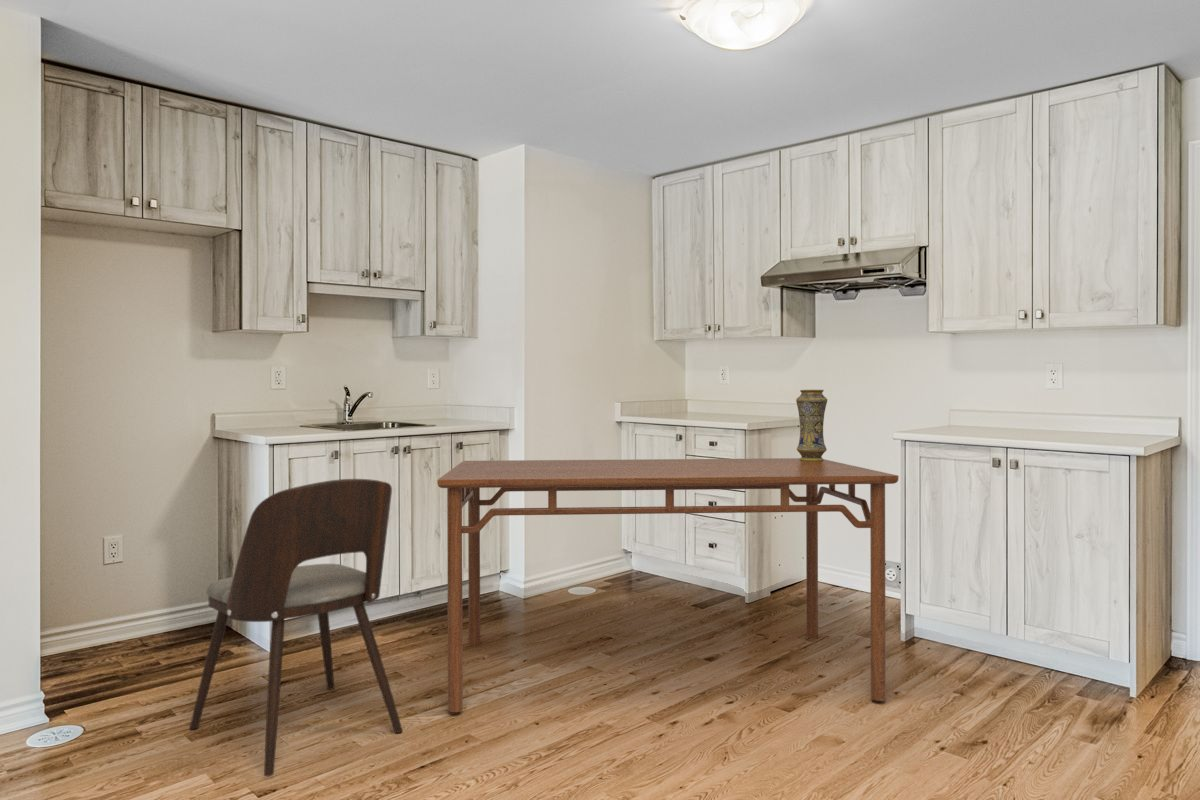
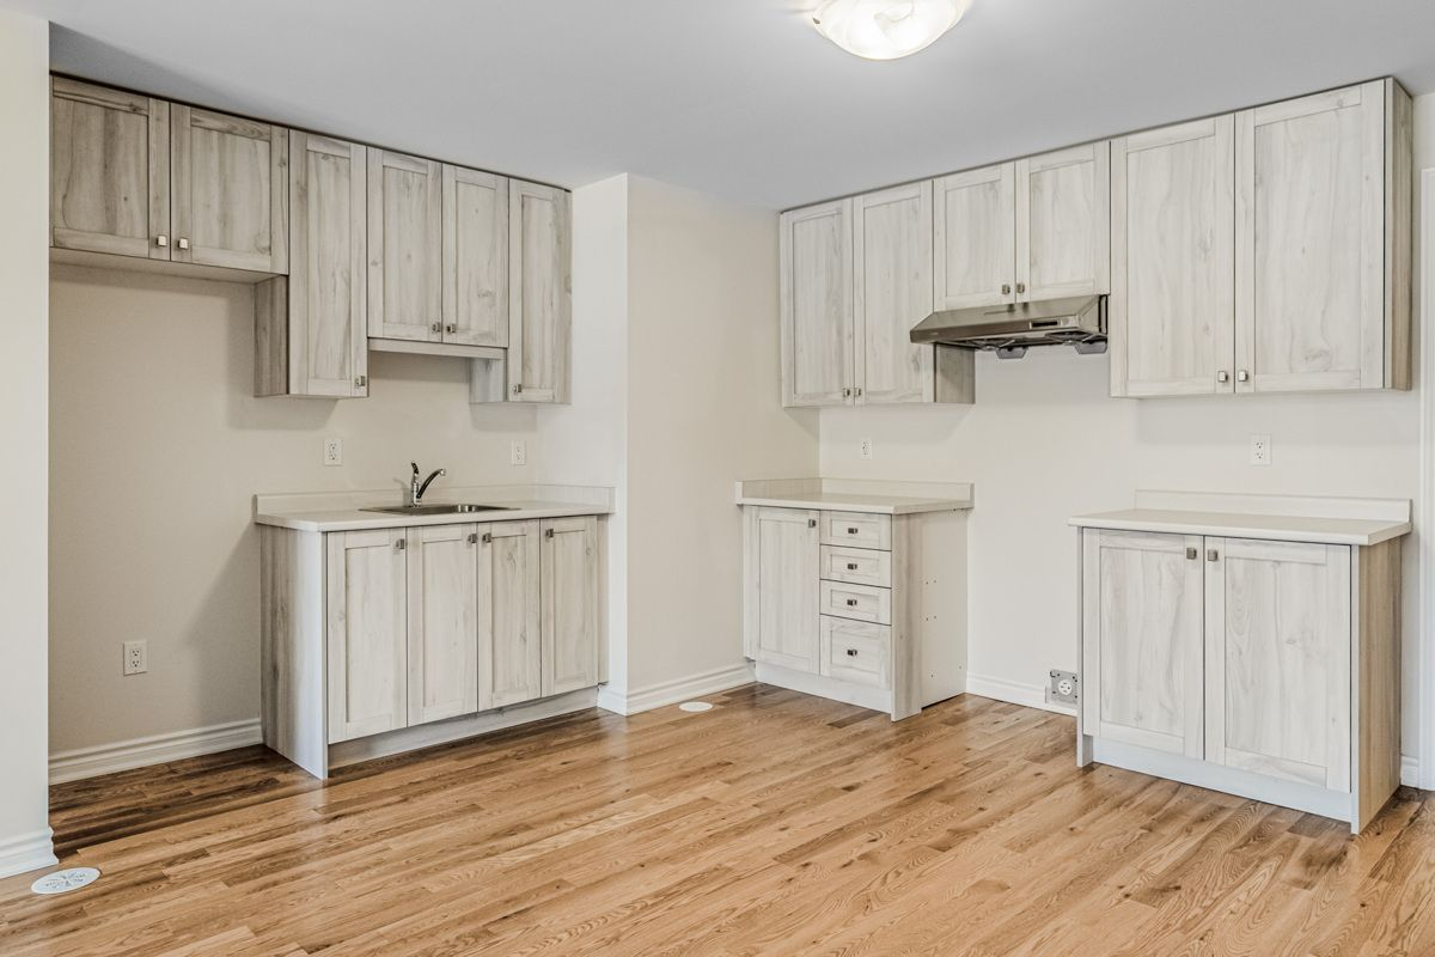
- dining chair (302, 602)
- dining table (656, 513)
- vase (811, 424)
